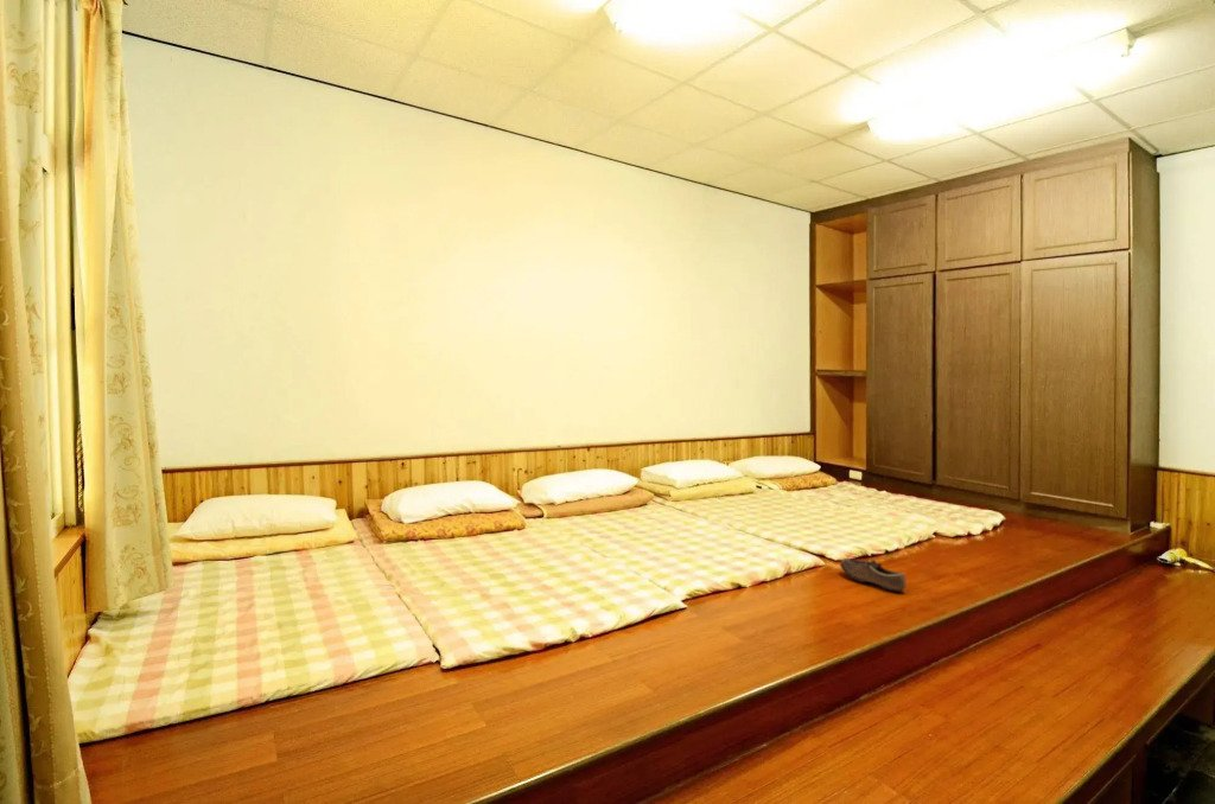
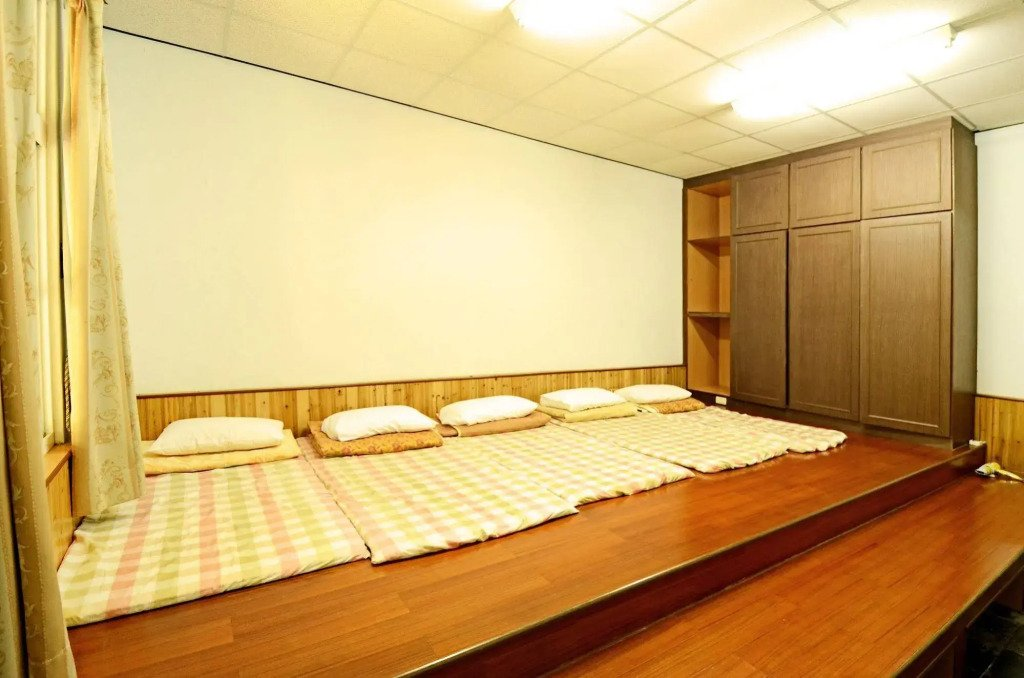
- shoe (870, 572)
